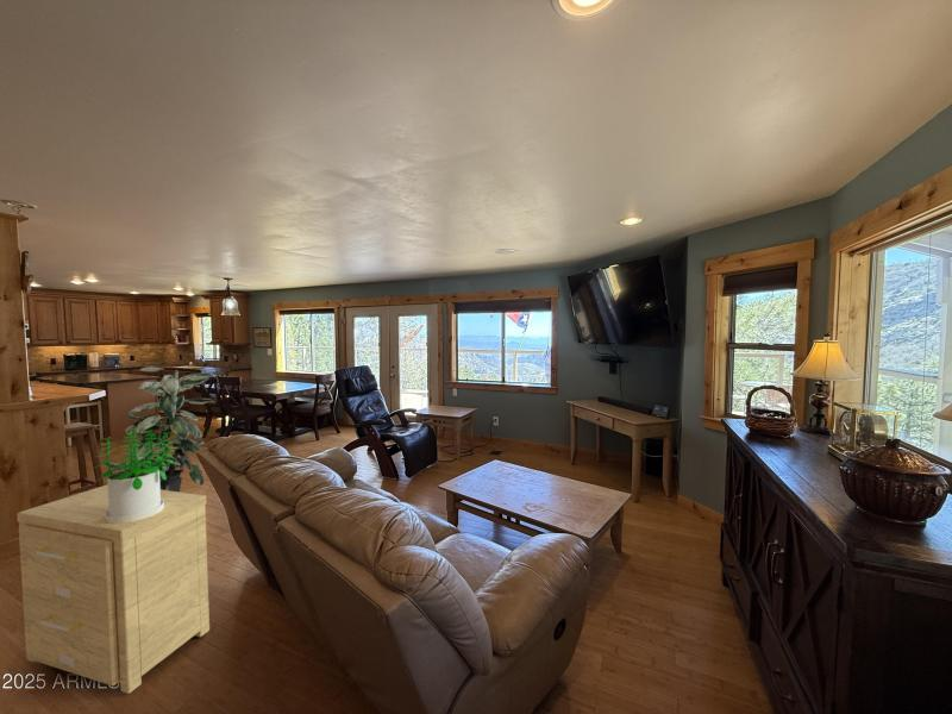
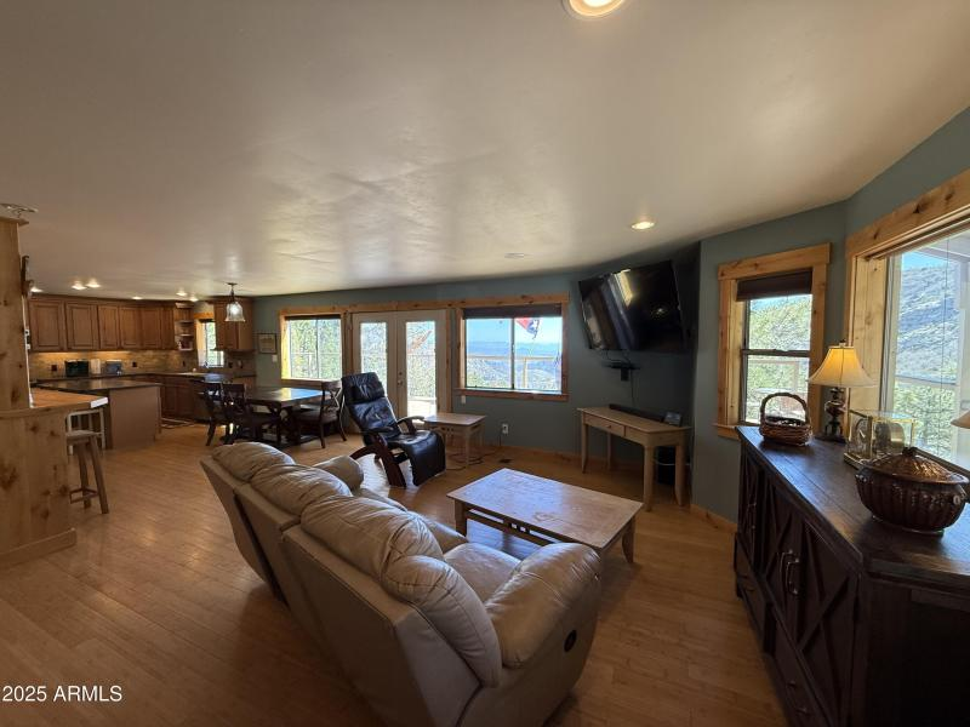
- indoor plant (163, 445)
- potted plant (140, 470)
- side table (112, 578)
